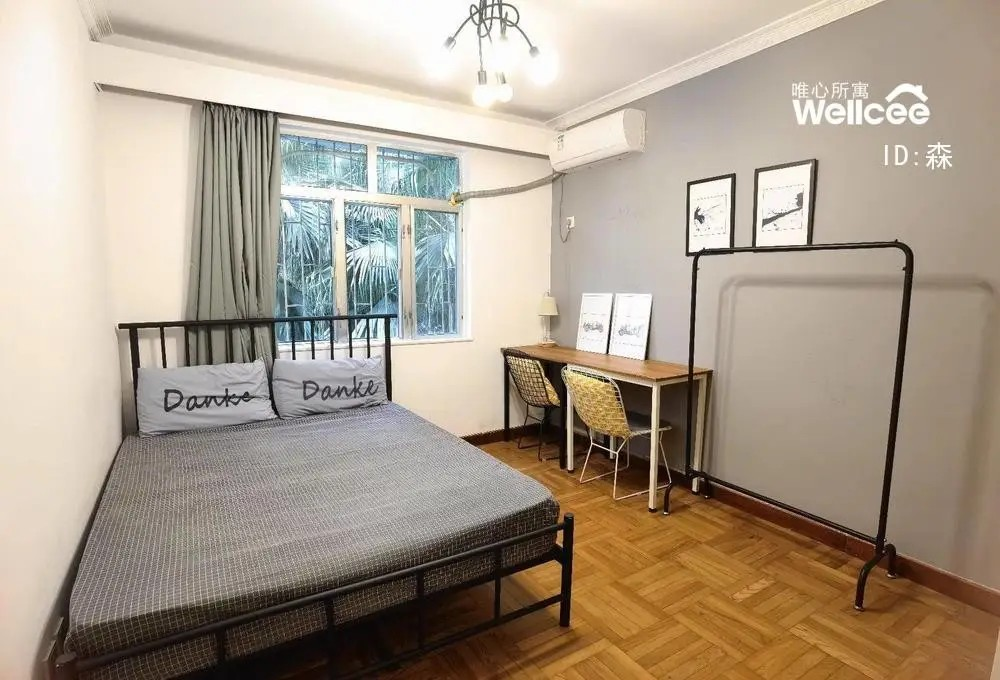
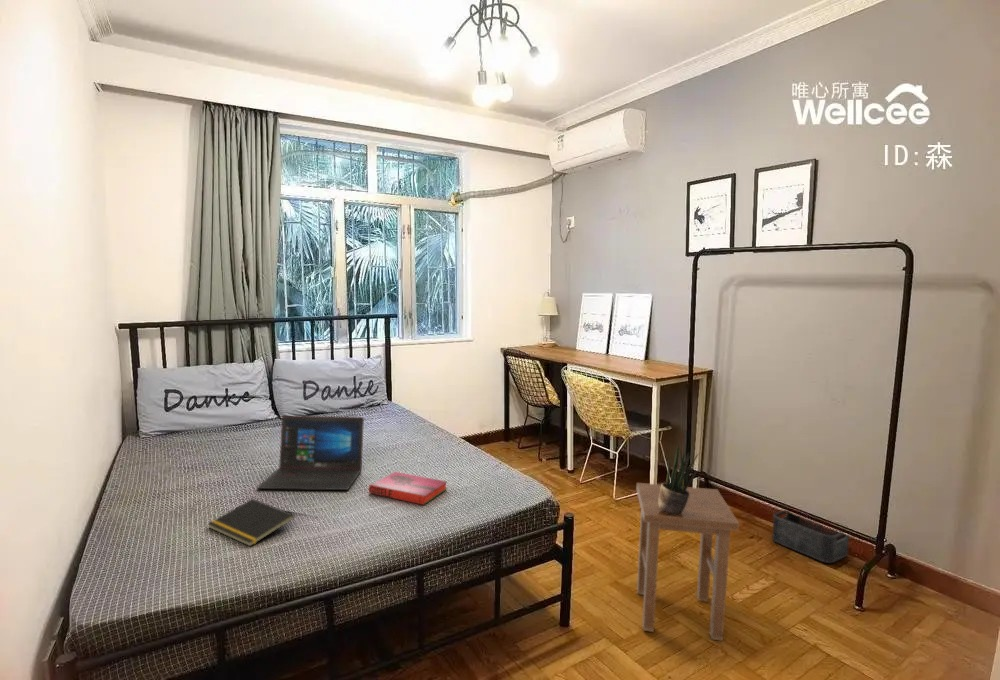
+ hardback book (408, 487)
+ potted plant (678, 477)
+ stool (699, 557)
+ laptop (313, 451)
+ notepad (251, 520)
+ storage bin (809, 534)
